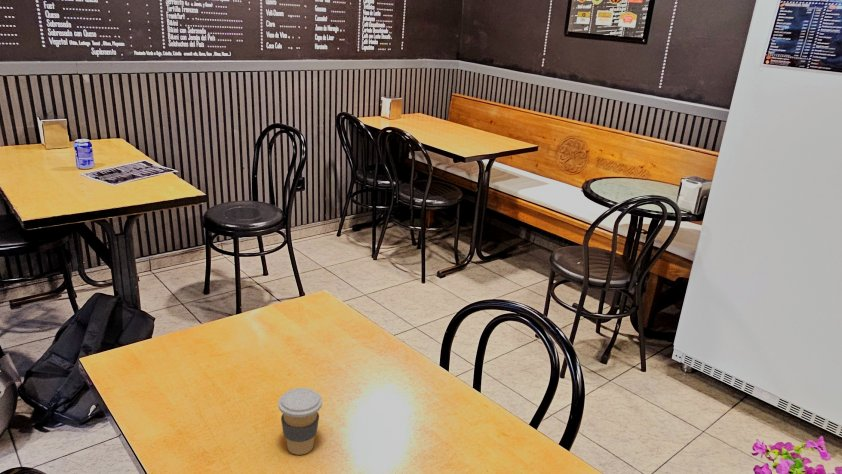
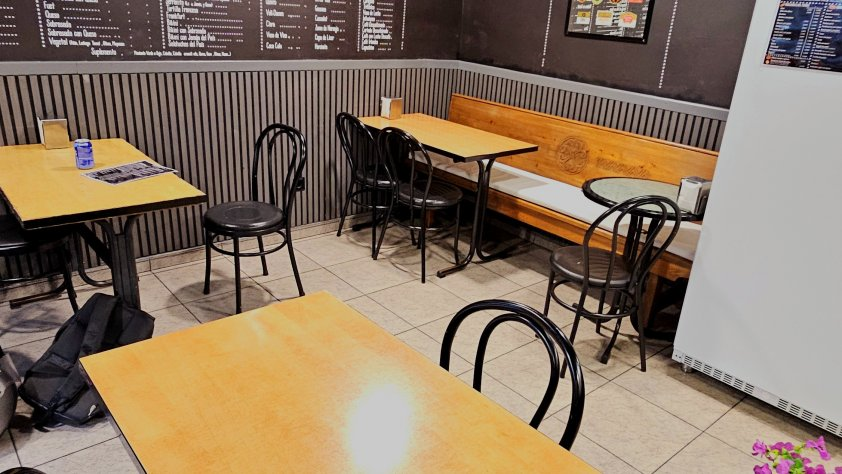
- coffee cup (300, 422)
